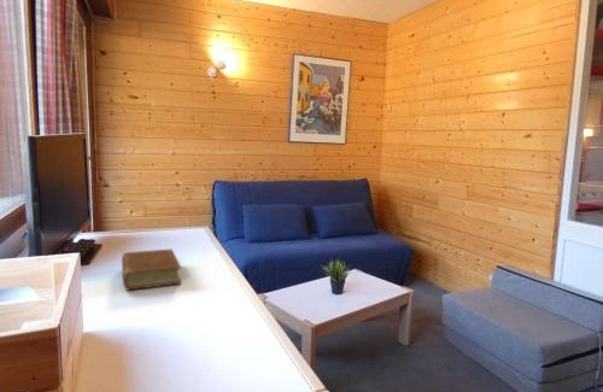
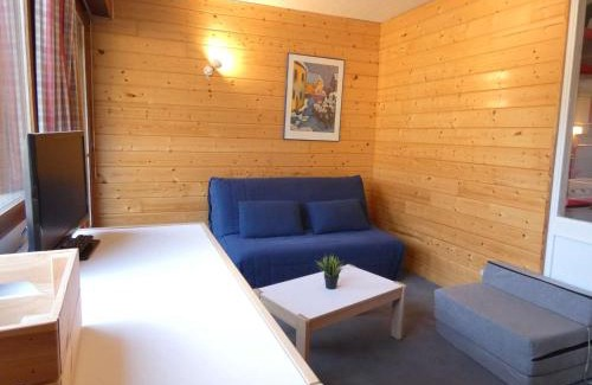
- book (150, 267)
